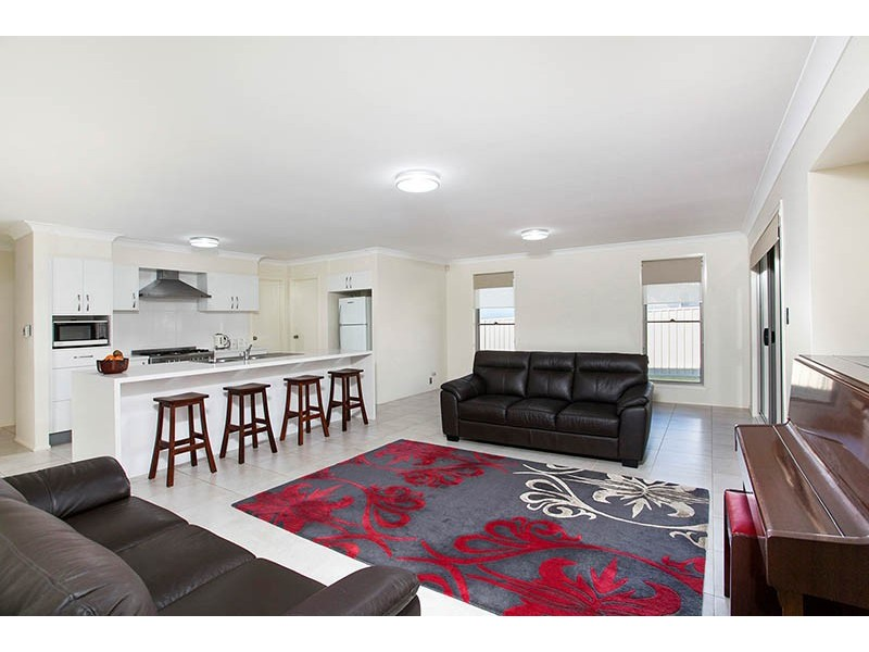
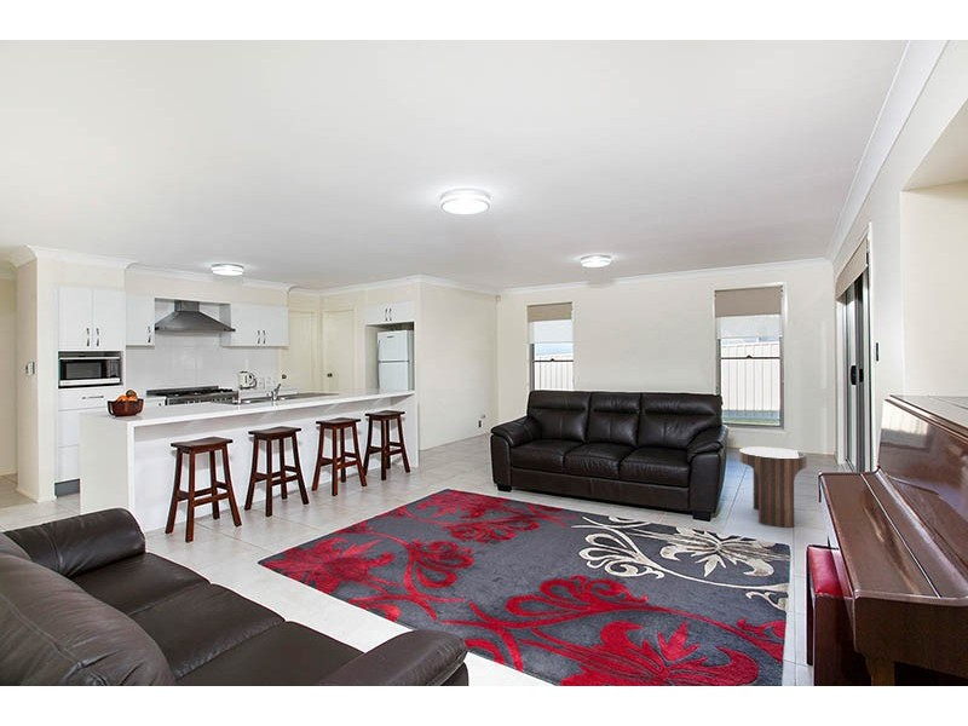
+ side table (772, 484)
